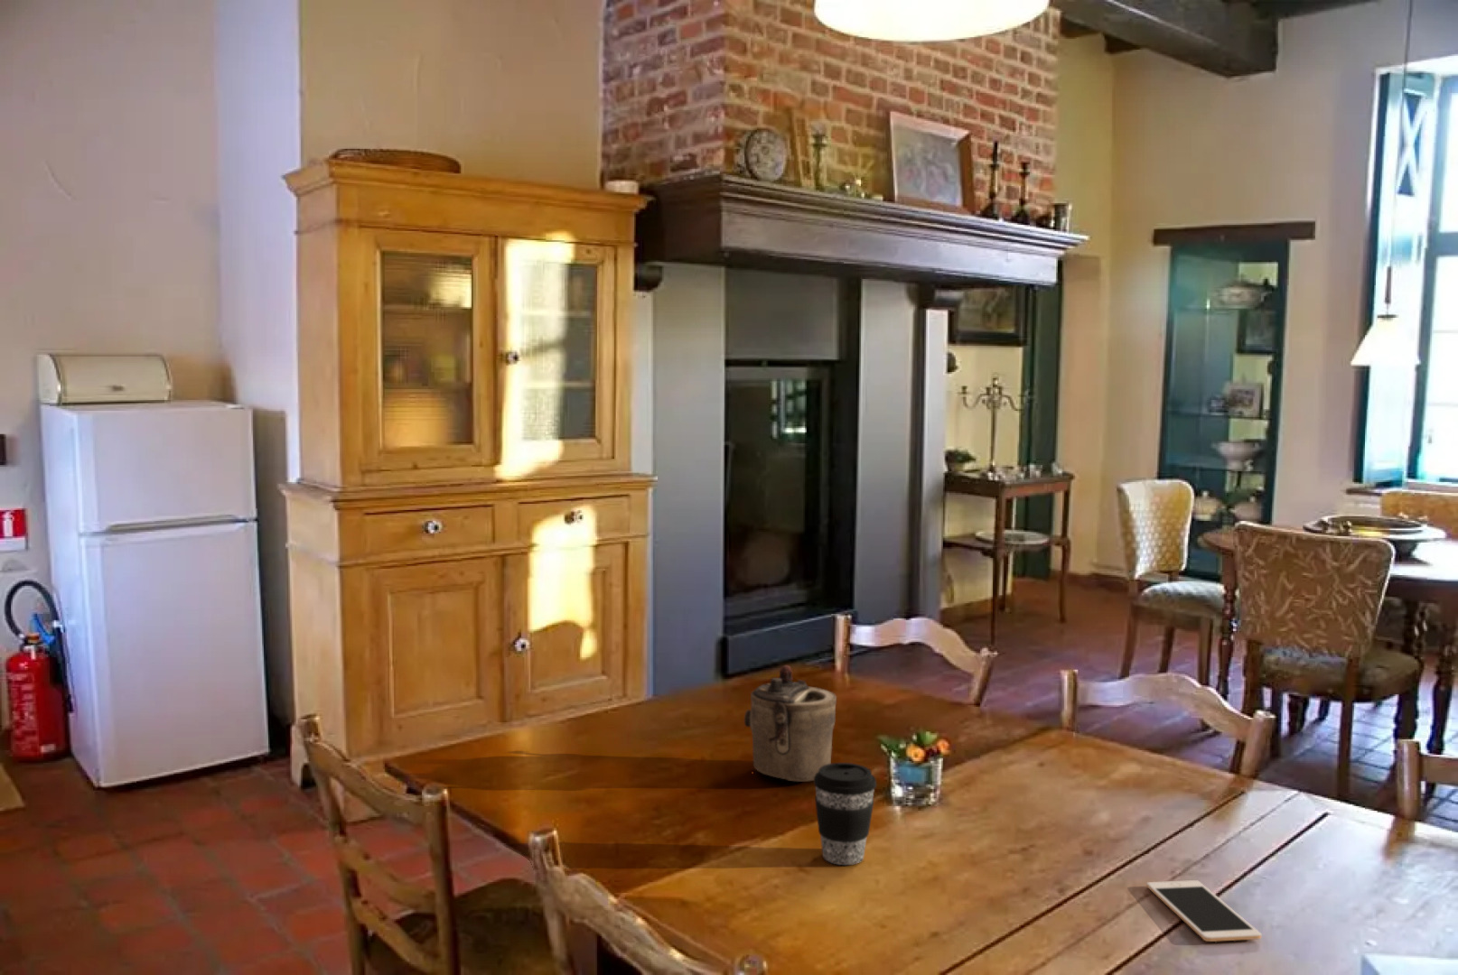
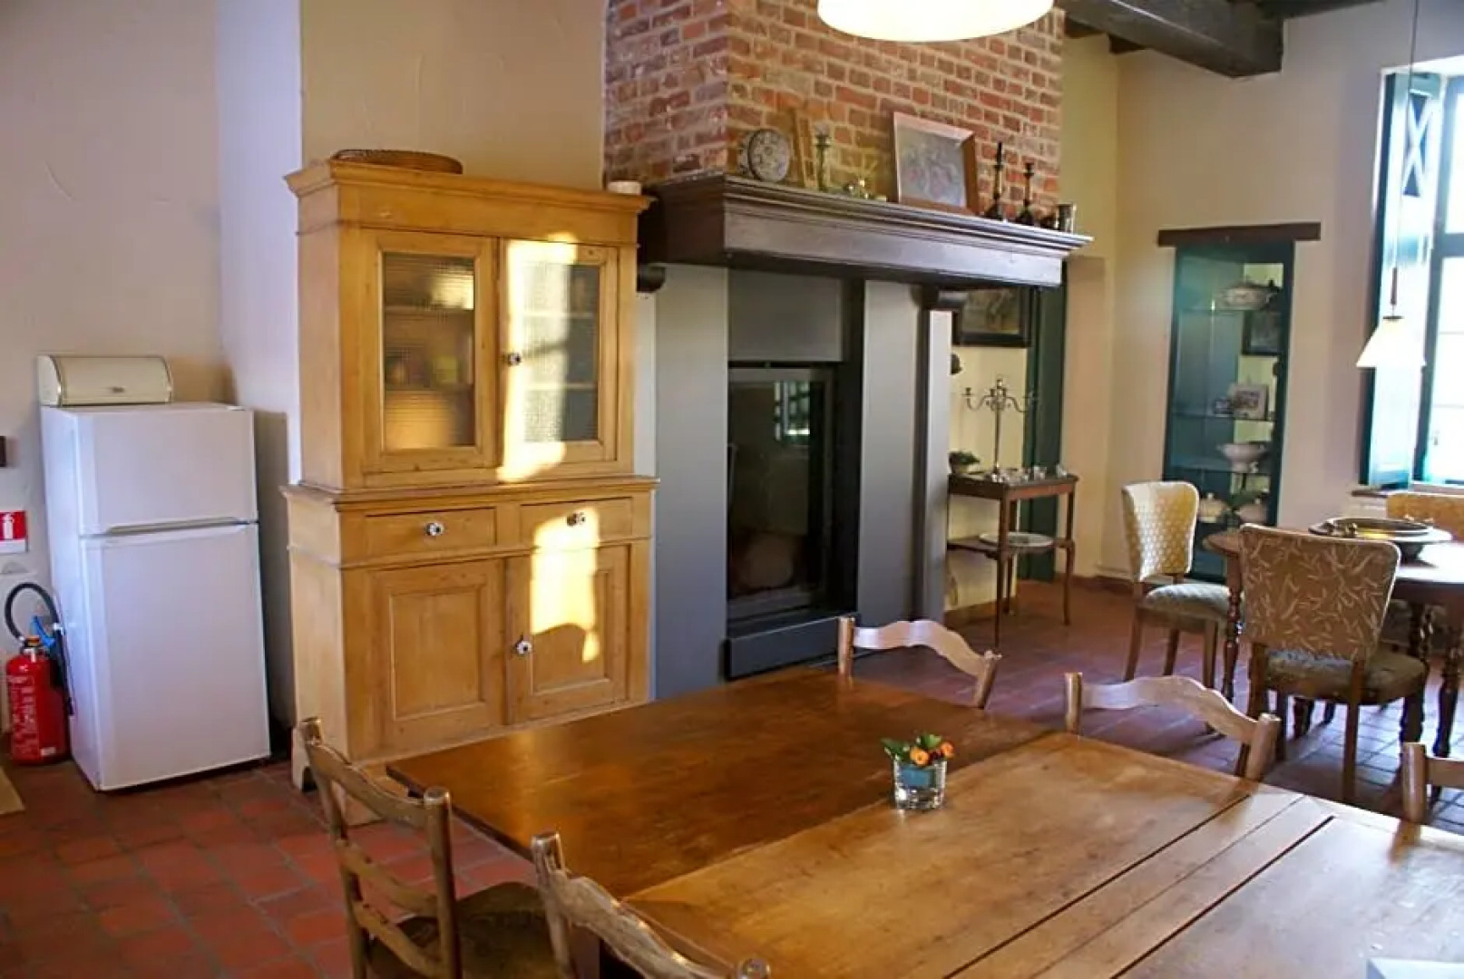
- cell phone (1201, 909)
- coffee cup (844, 813)
- teapot (791, 721)
